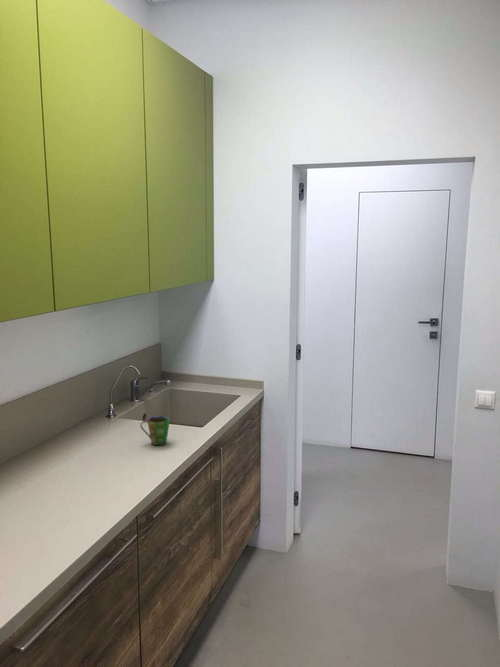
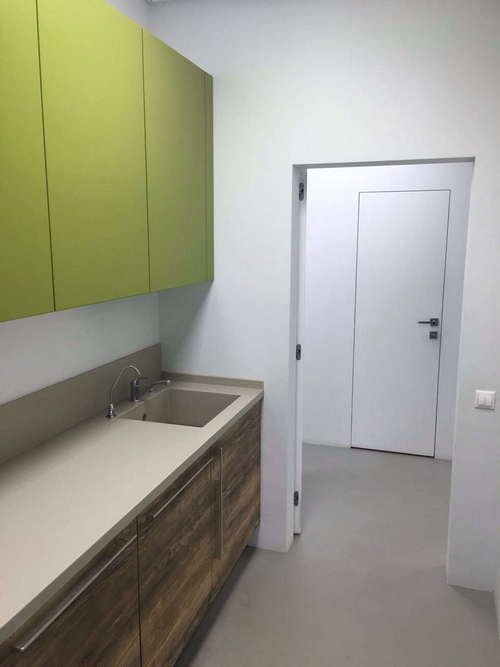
- cup (155, 431)
